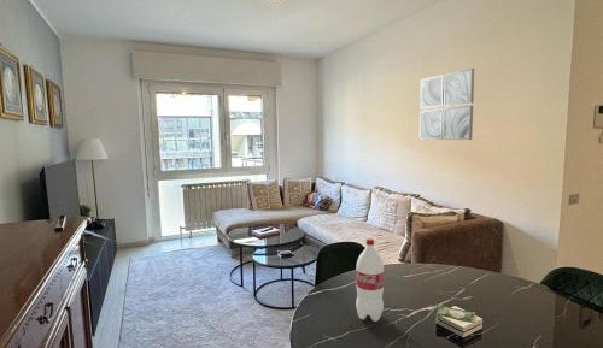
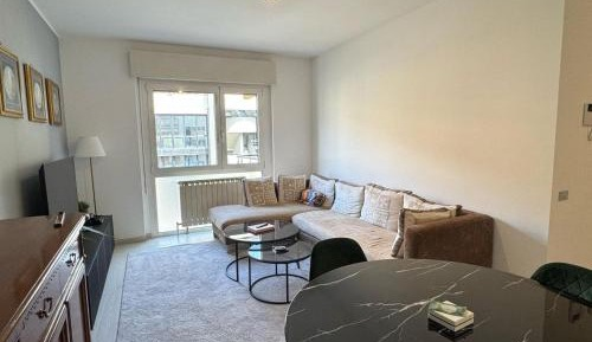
- bottle (369, 278)
- wall art (444, 106)
